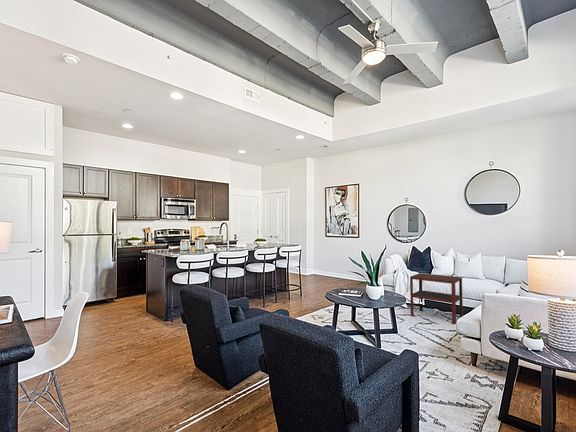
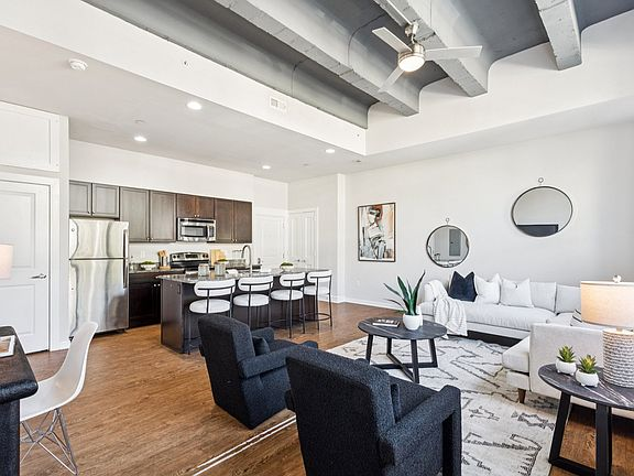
- side table (436, 296)
